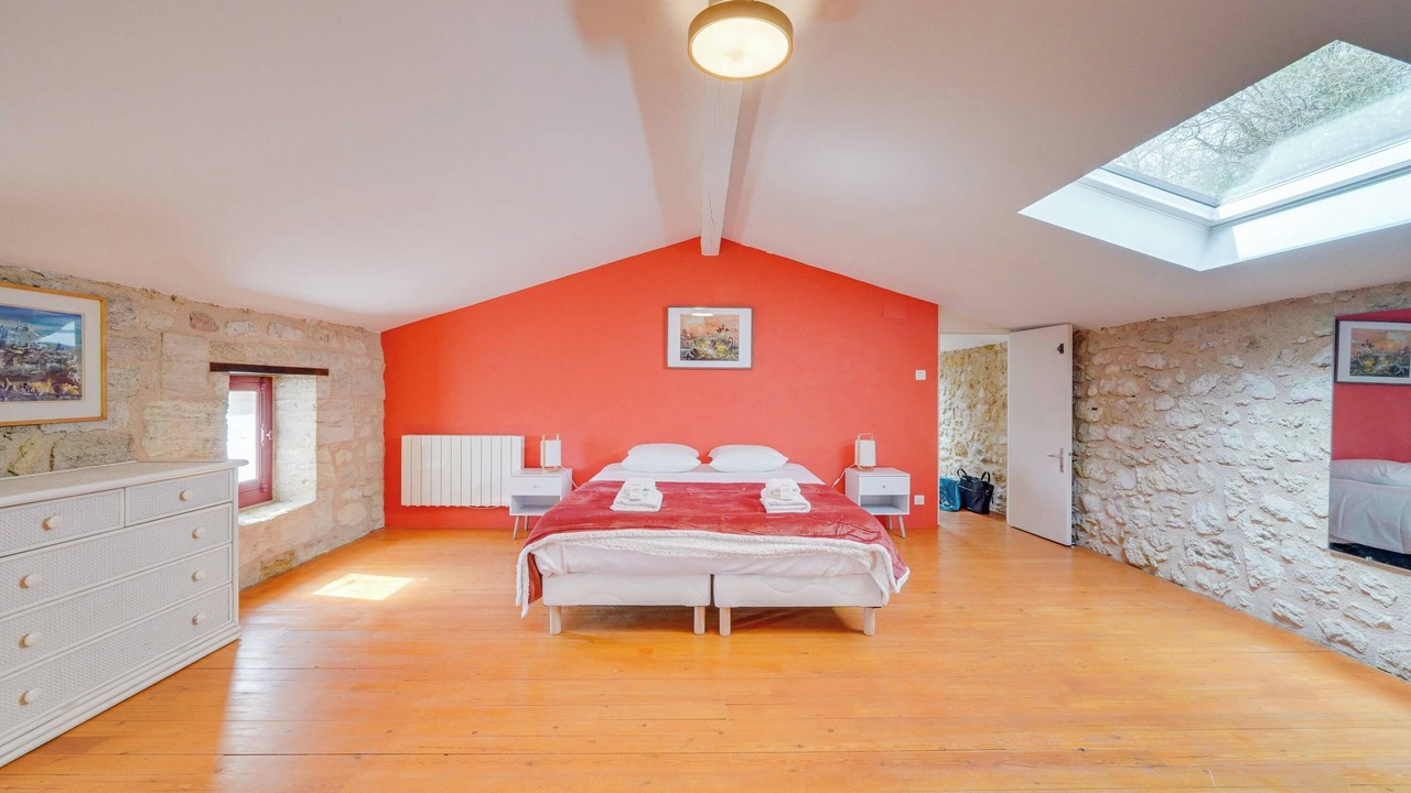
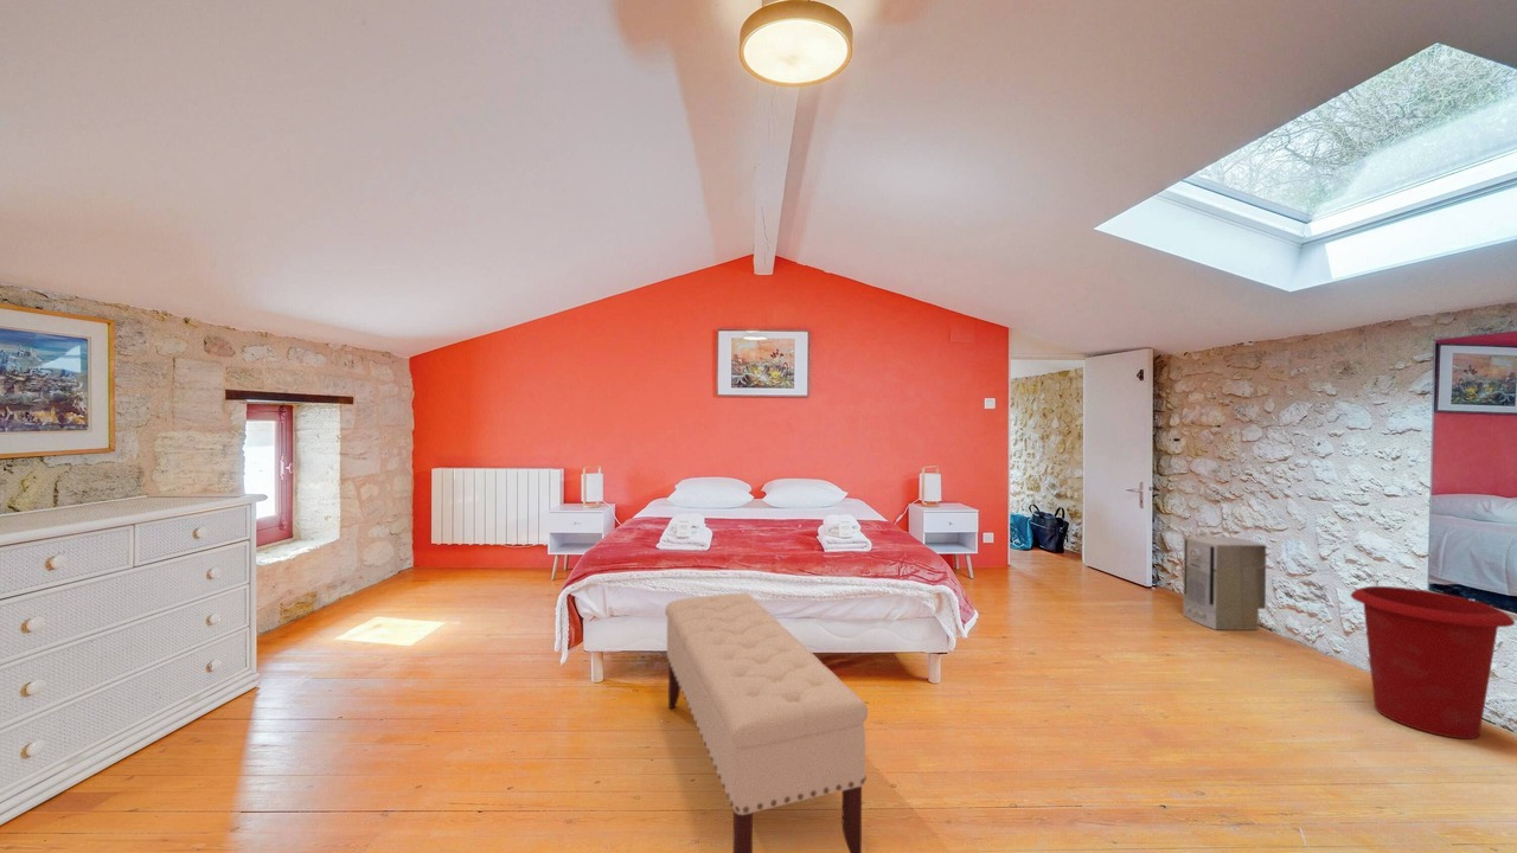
+ waste bin (1426, 659)
+ bench (744, 701)
+ air purifier (1223, 581)
